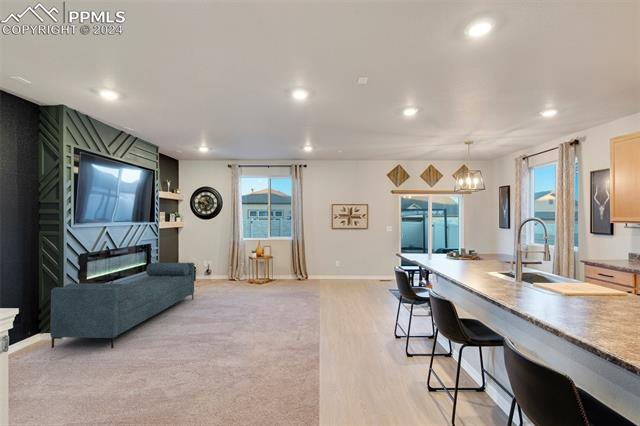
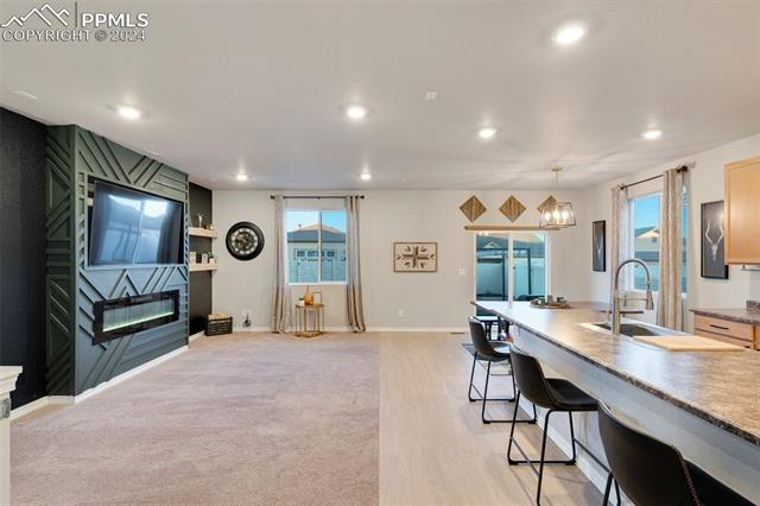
- sofa (139, 294)
